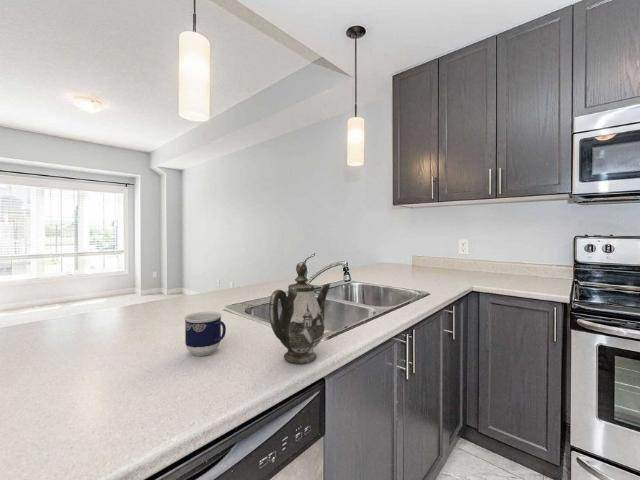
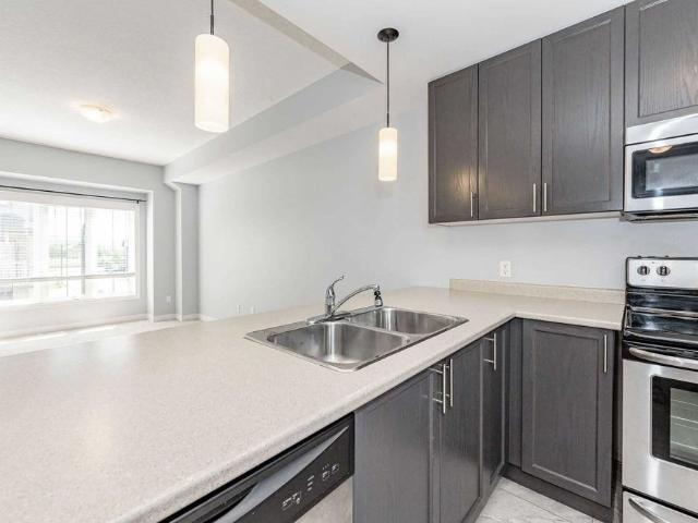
- teapot (302, 309)
- cup (207, 334)
